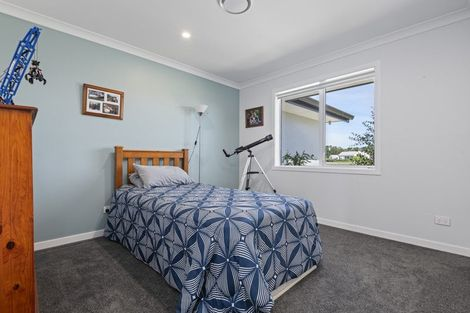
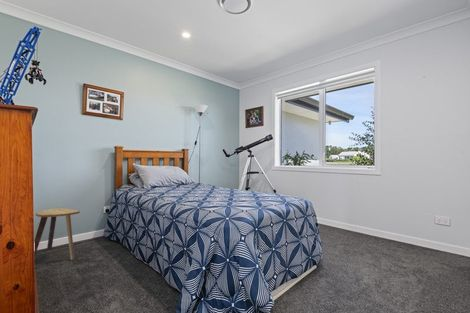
+ stool (53, 233)
